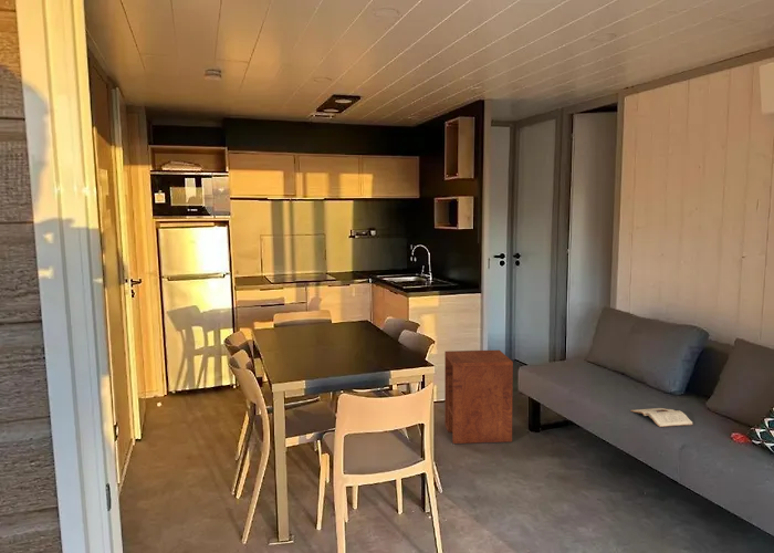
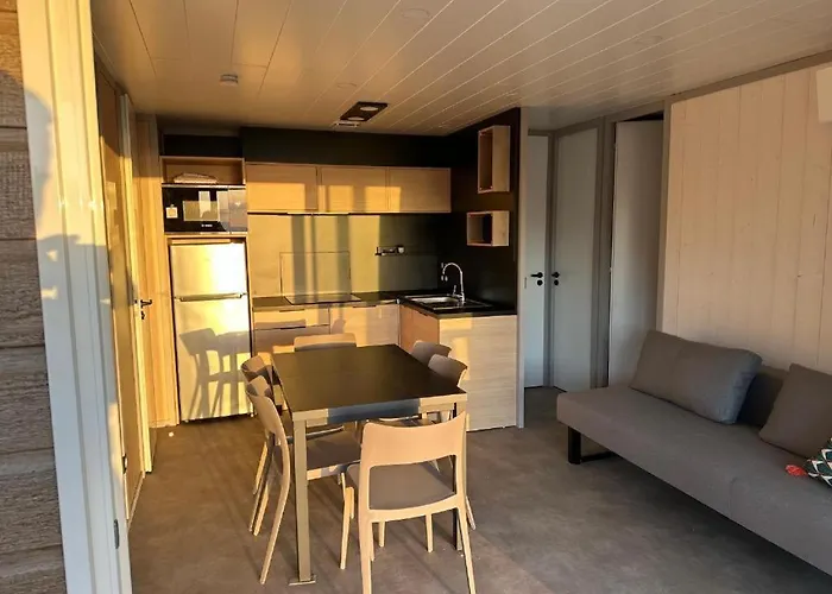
- side table (477, 395)
- magazine (660, 414)
